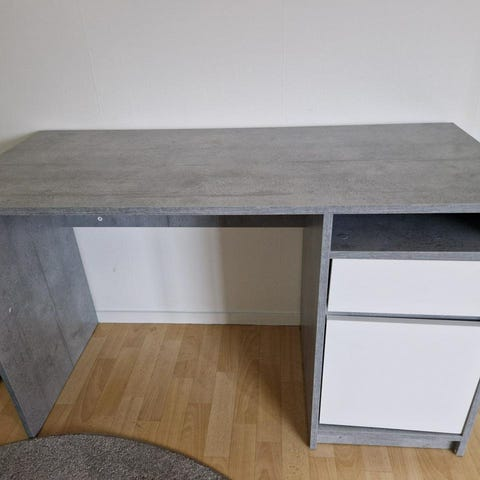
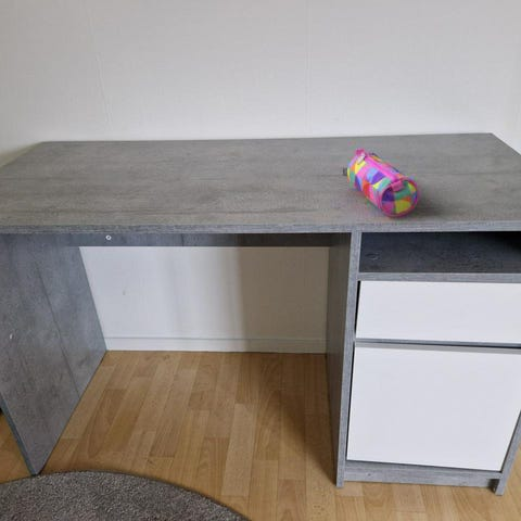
+ pencil case (379, 181)
